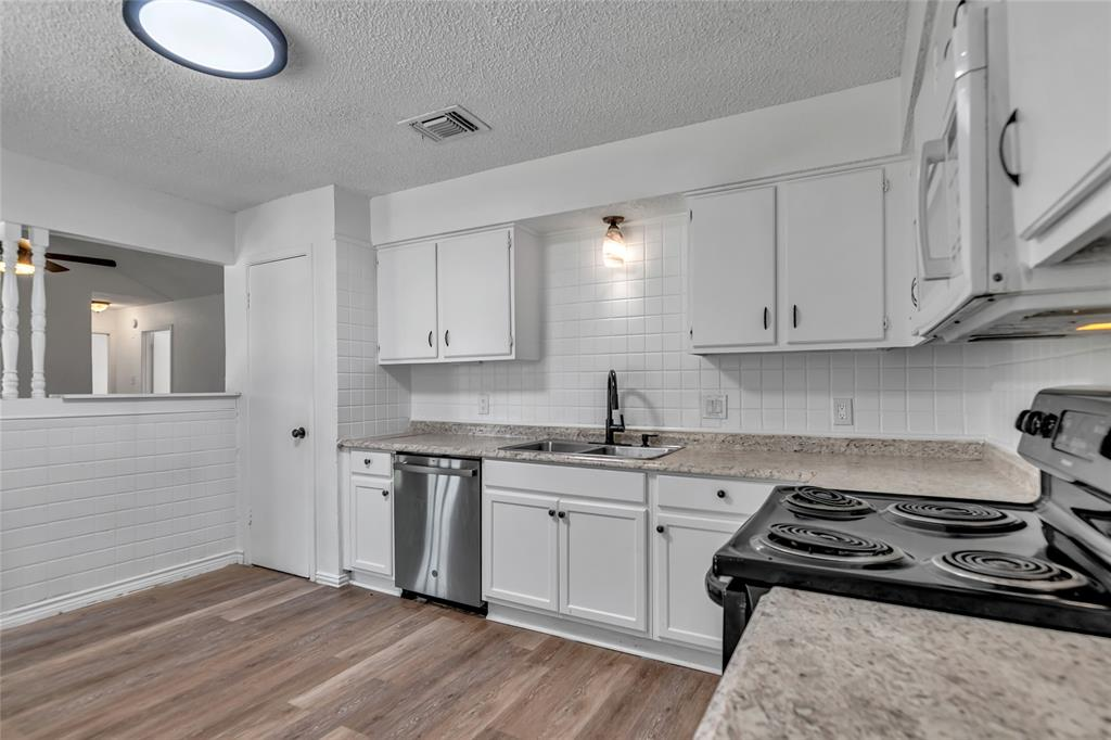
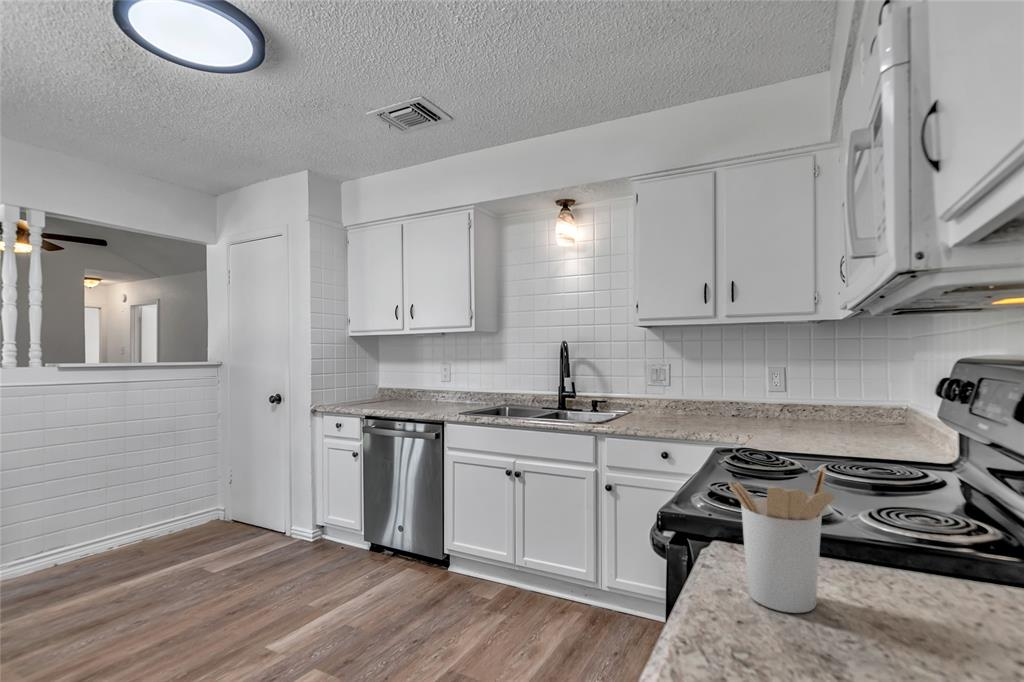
+ utensil holder (786, 538)
